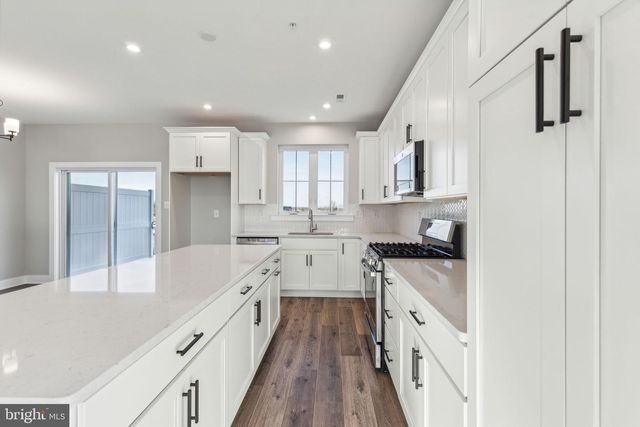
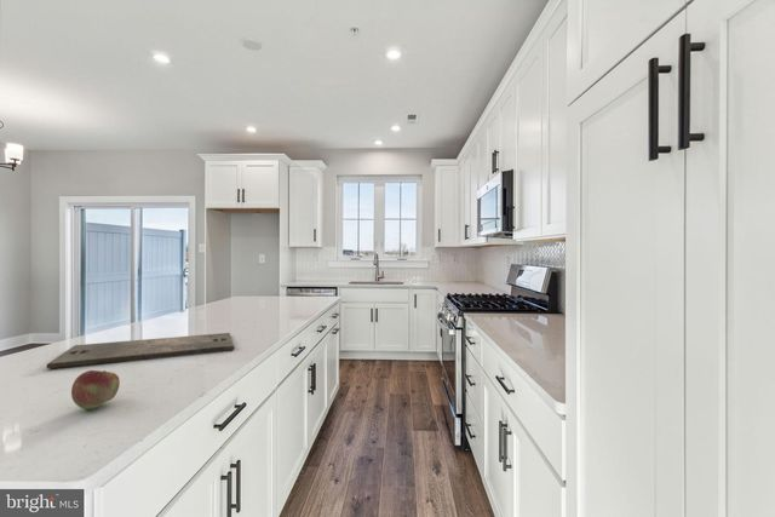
+ cutting board (154, 346)
+ fruit (96, 387)
